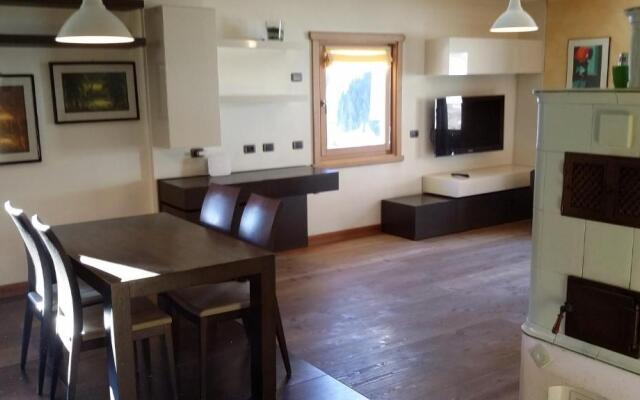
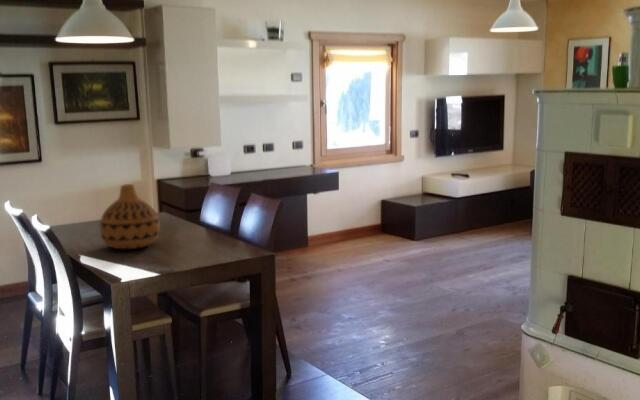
+ vase (129, 215)
